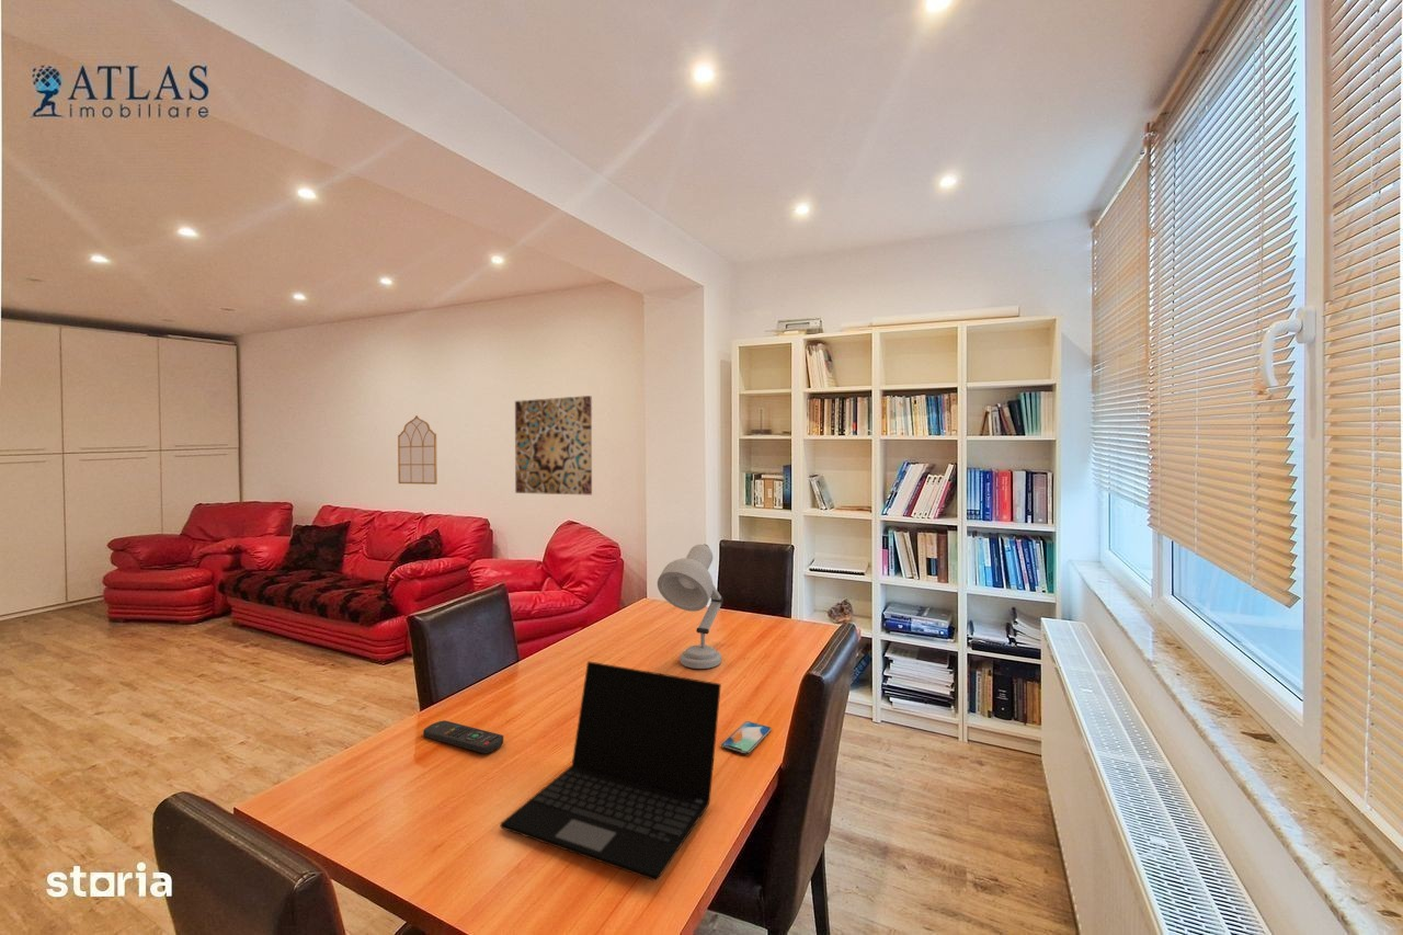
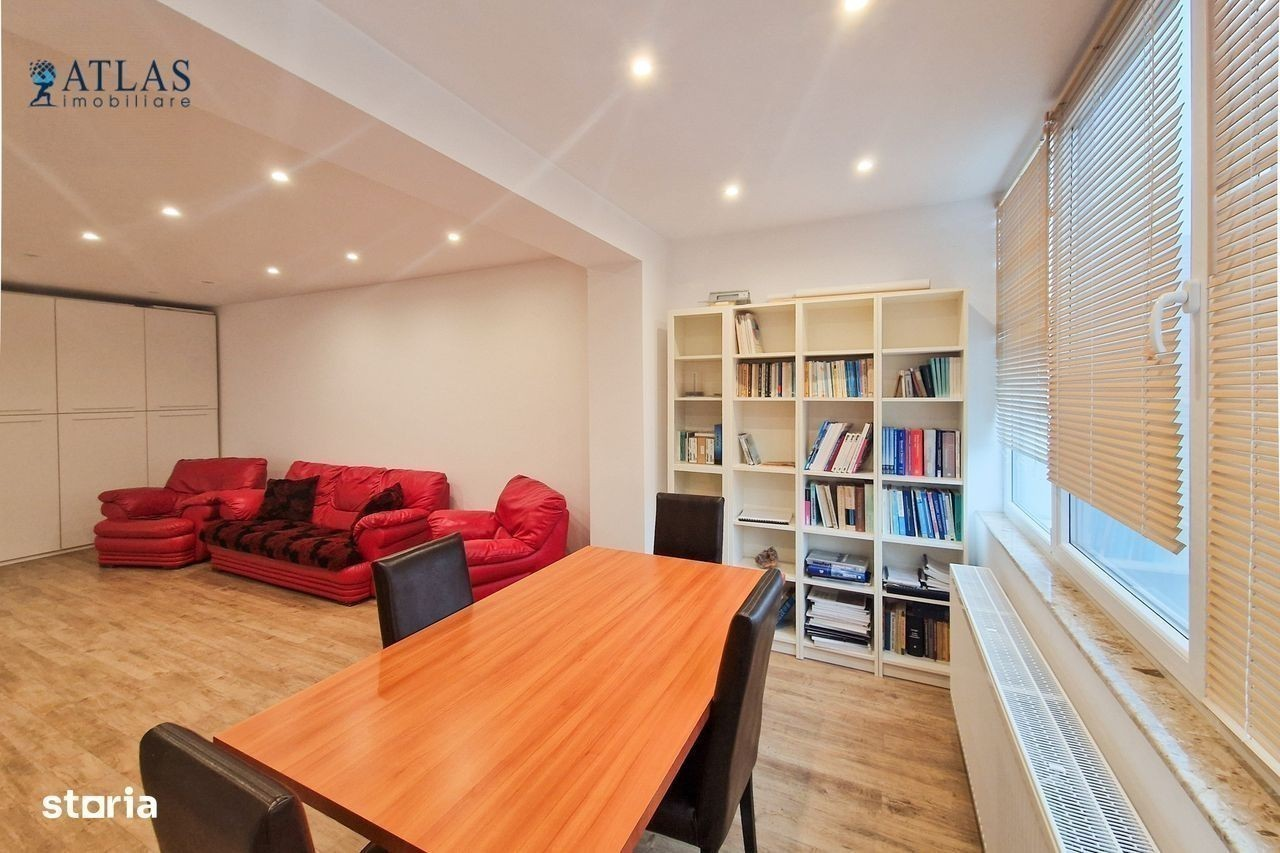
- laptop (617, 752)
- smartphone (746, 737)
- wall art (551, 446)
- remote control (463, 736)
- desk lamp (696, 605)
- mirror (417, 449)
